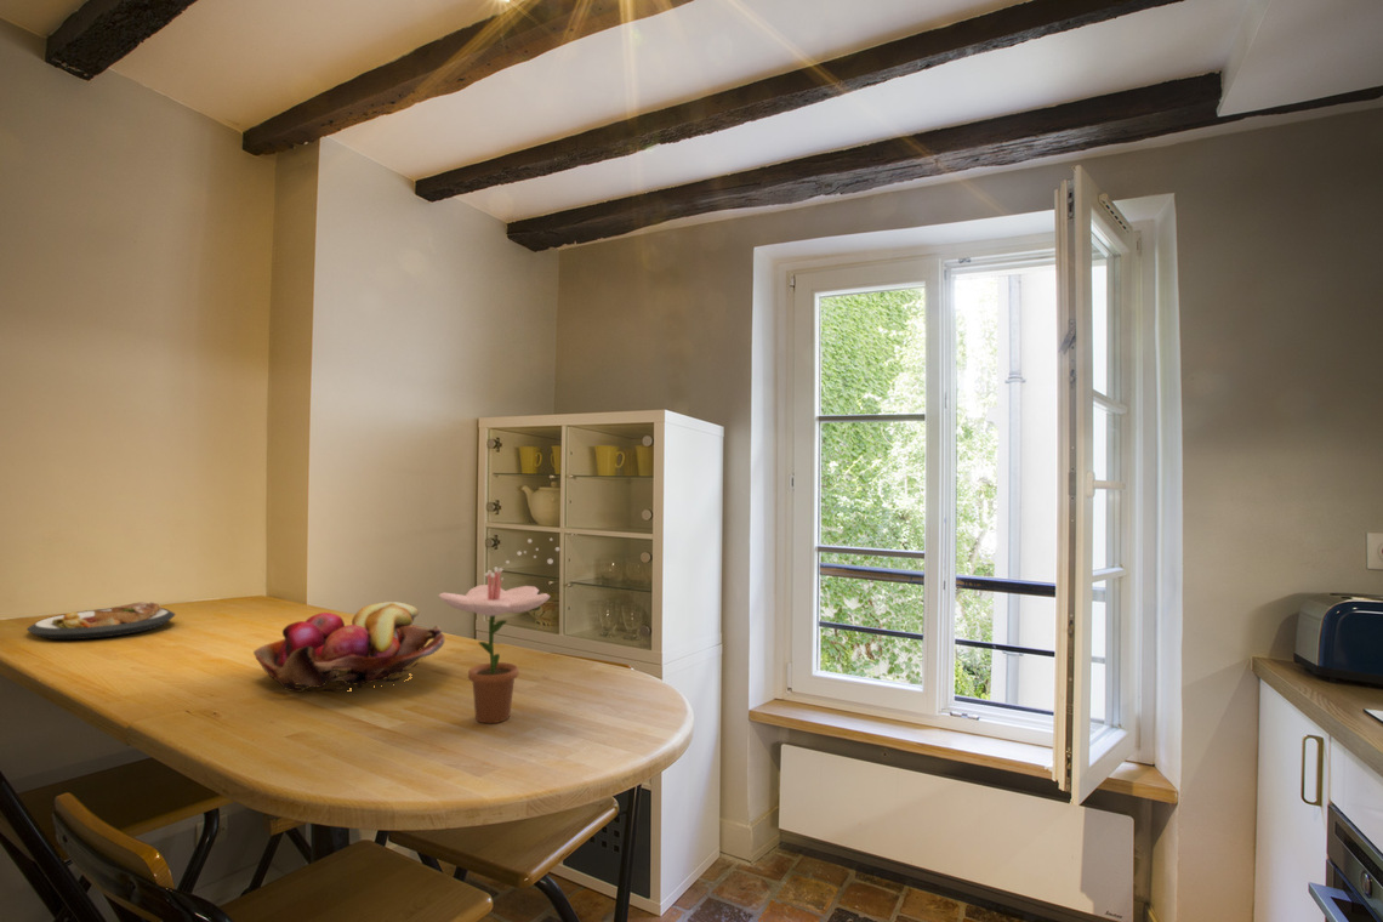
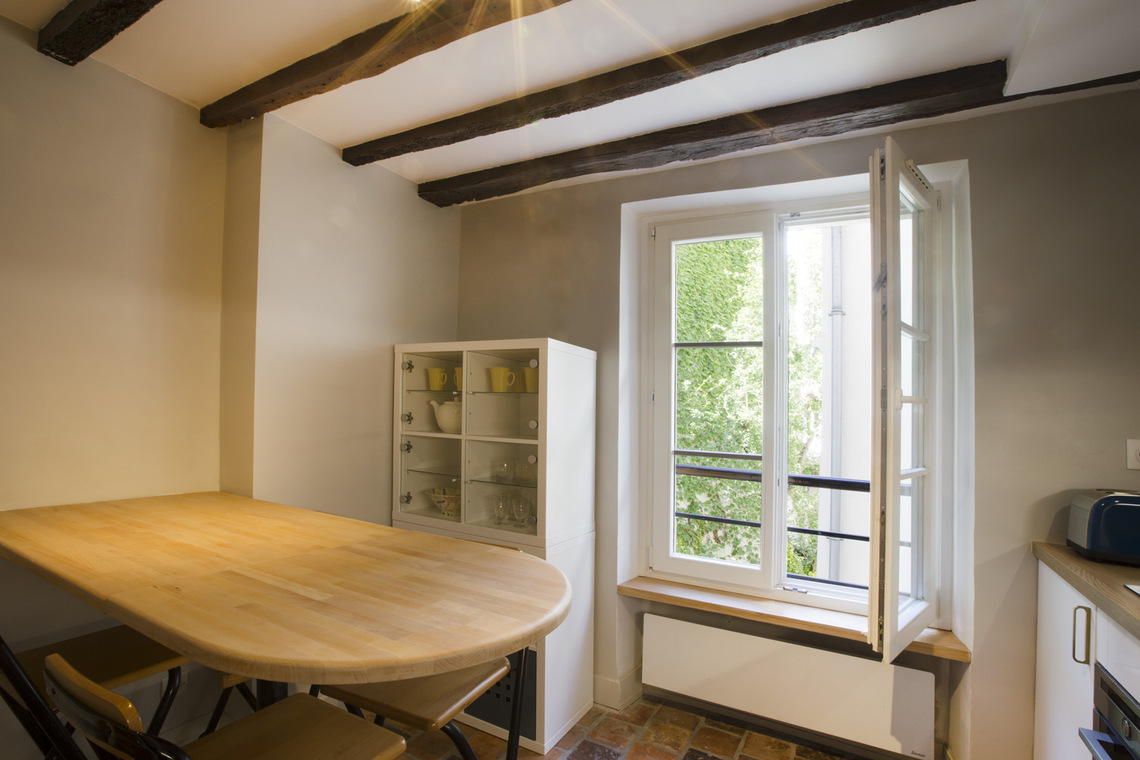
- plate (104, 617)
- flower (505, 622)
- fruit basket (357, 642)
